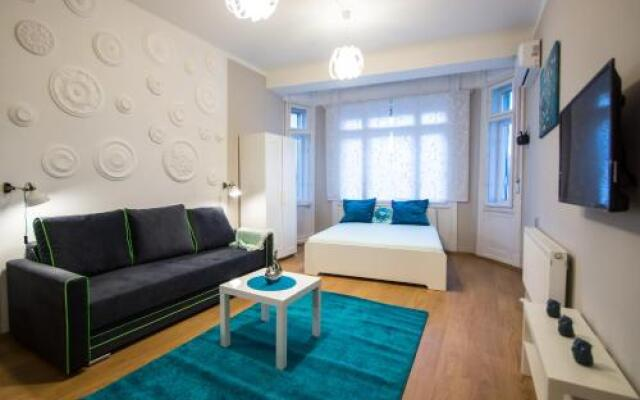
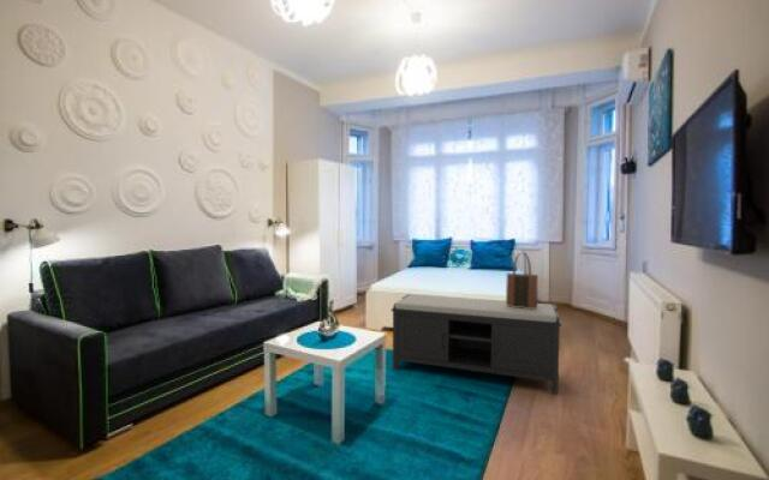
+ tote bag (521, 280)
+ bench (472, 336)
